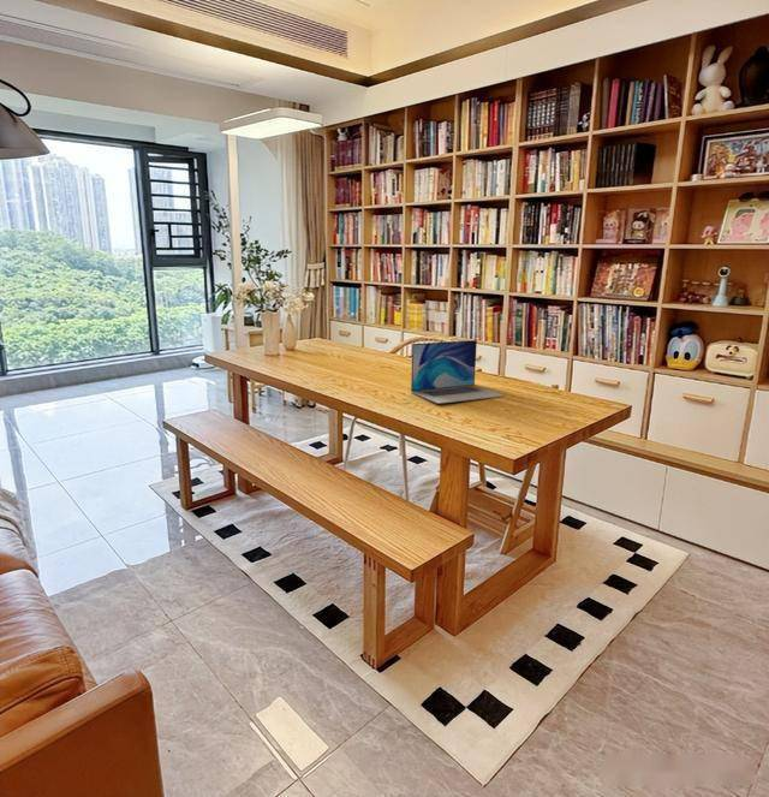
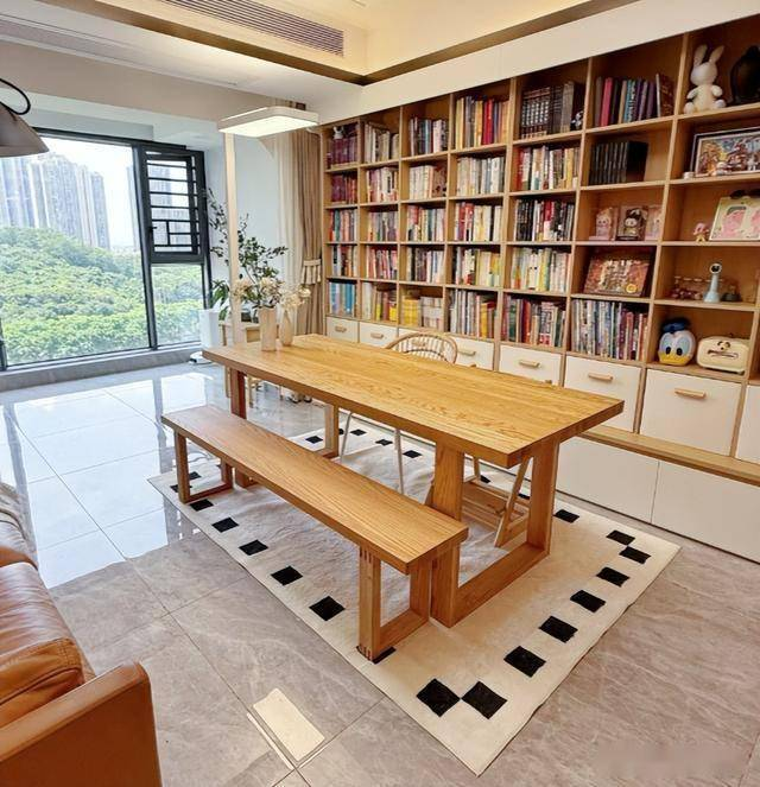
- laptop (458, 369)
